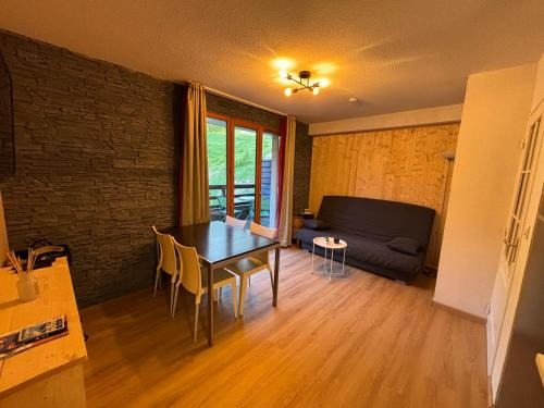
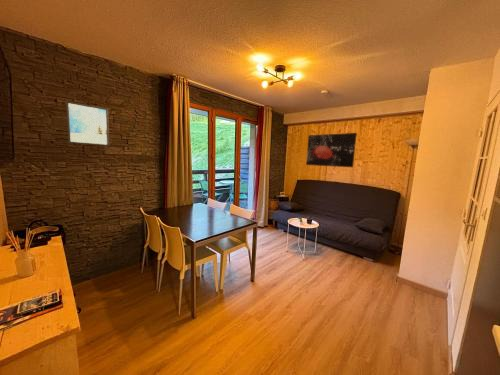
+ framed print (89, 125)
+ wall art (329, 150)
